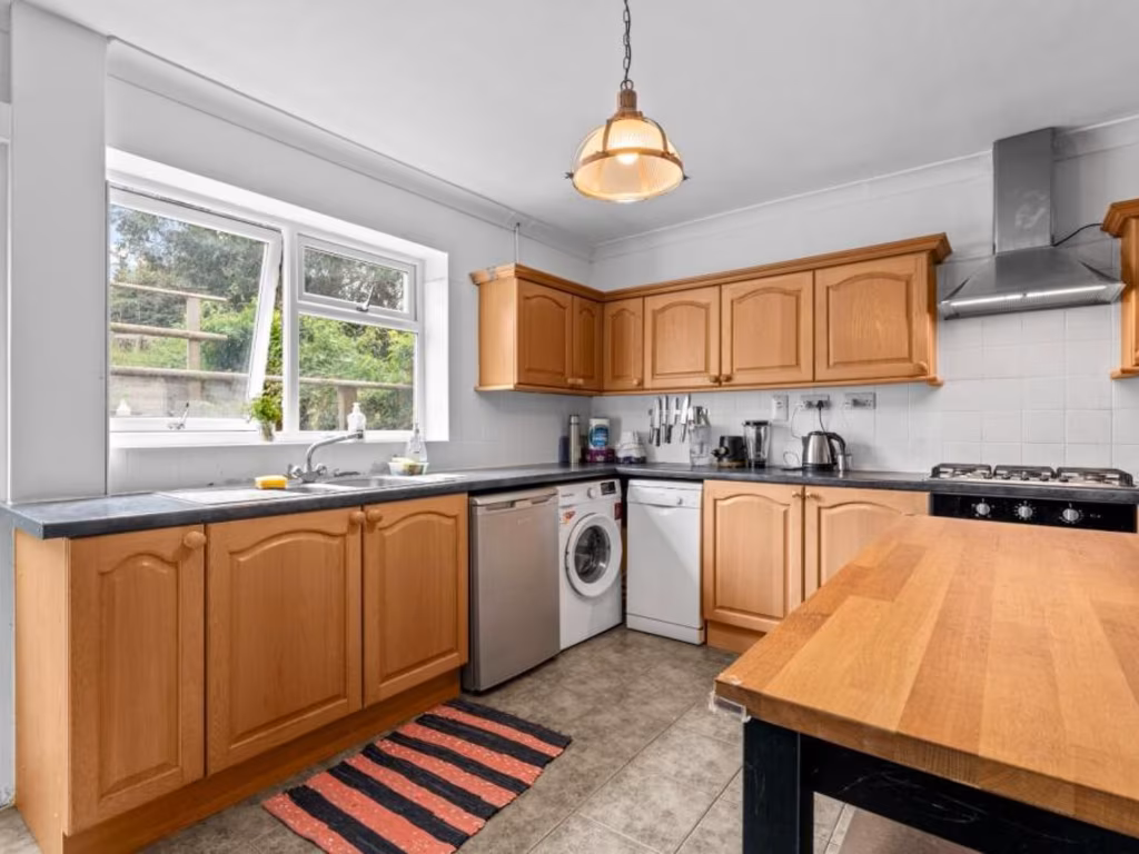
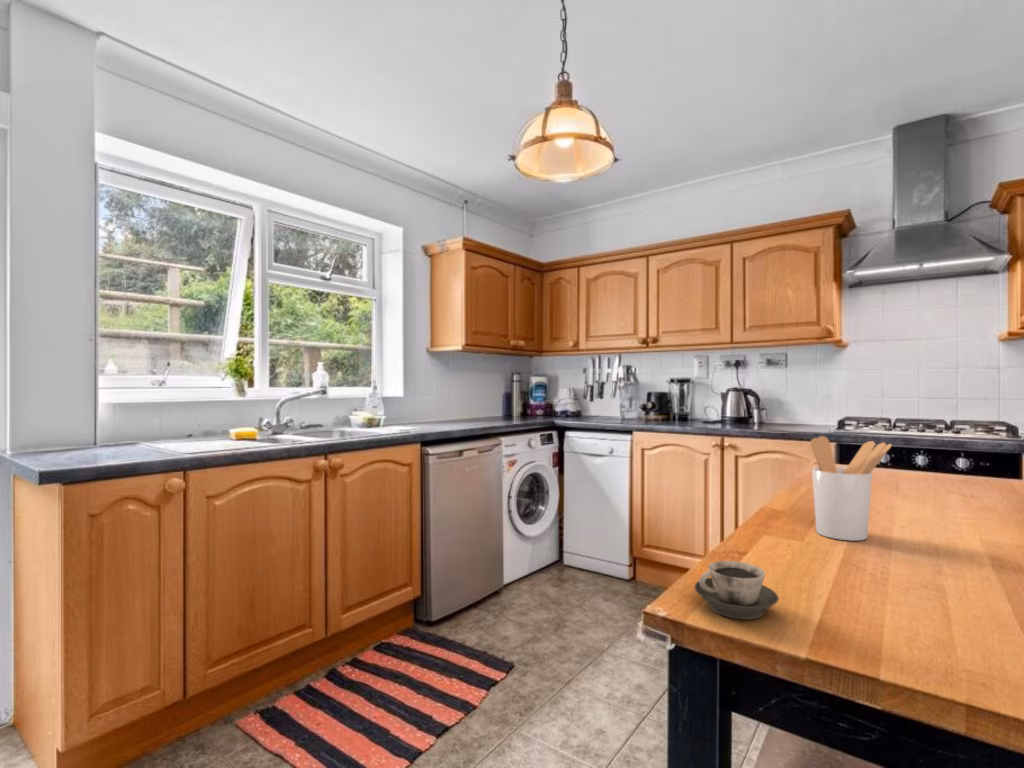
+ utensil holder (852, 486)
+ cup (735, 589)
